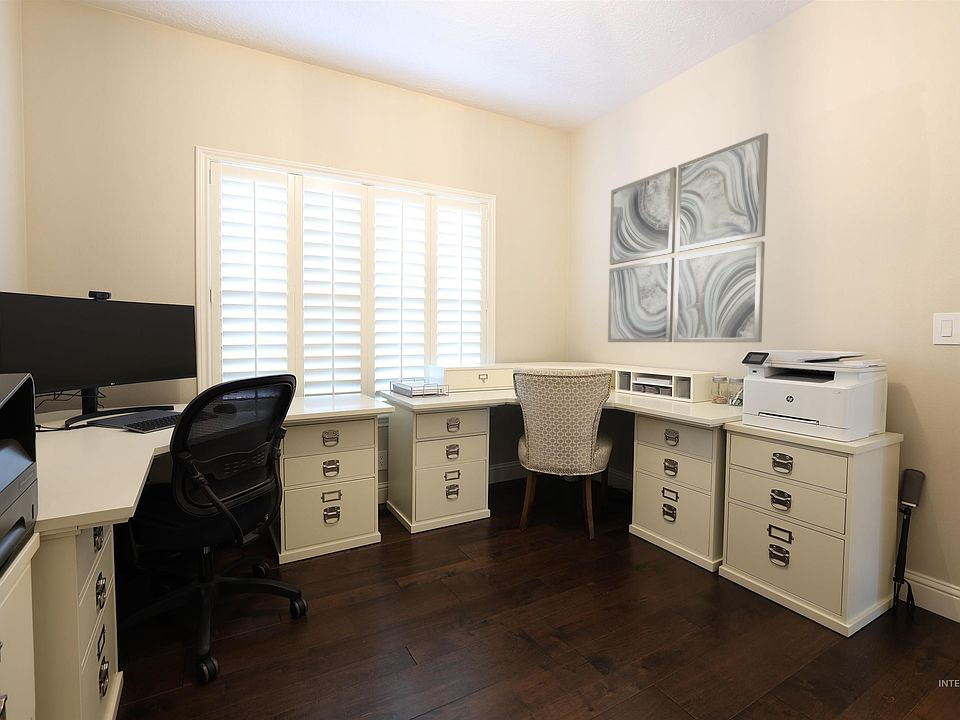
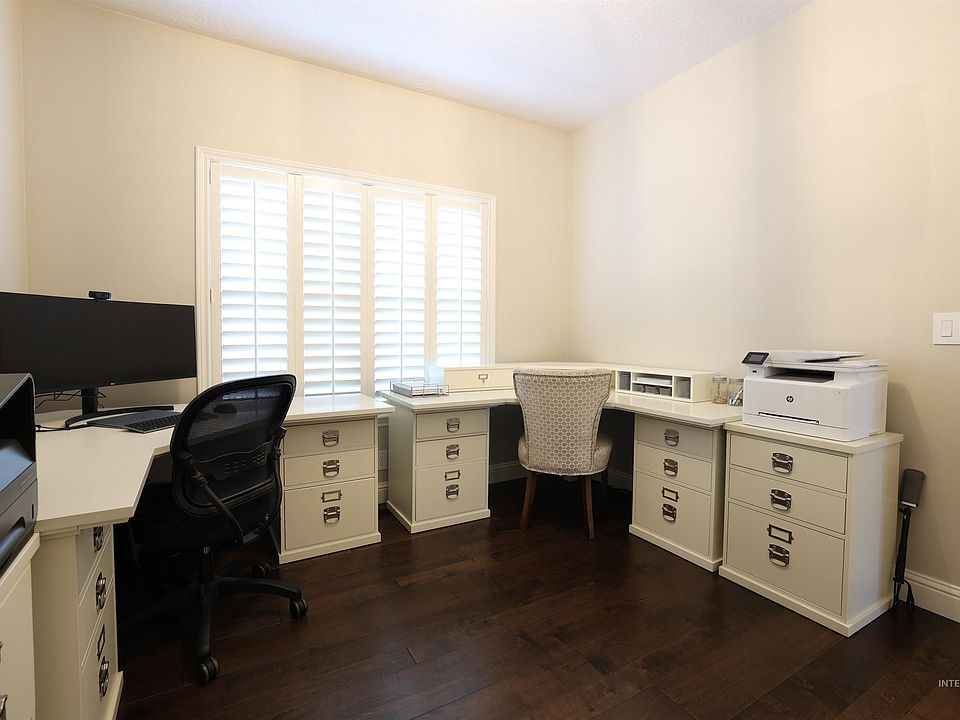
- wall art (673, 252)
